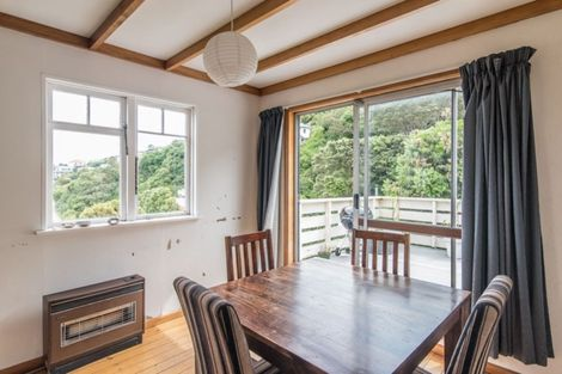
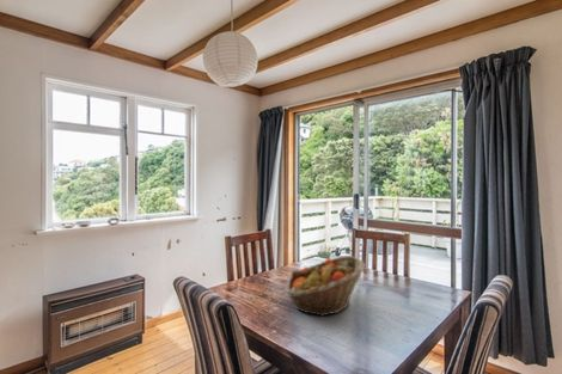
+ fruit basket (324, 281)
